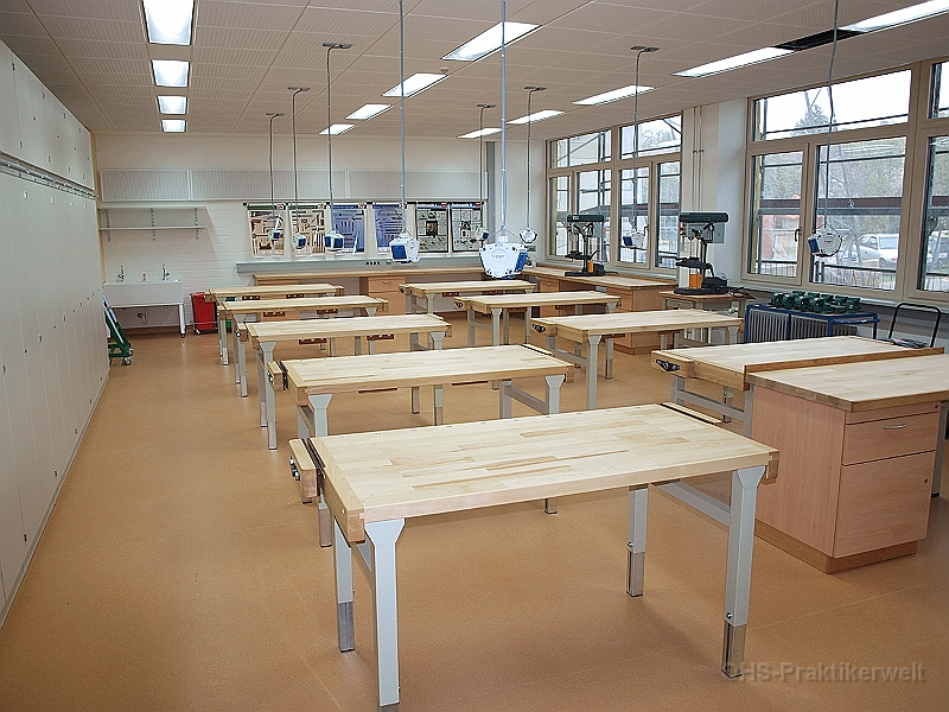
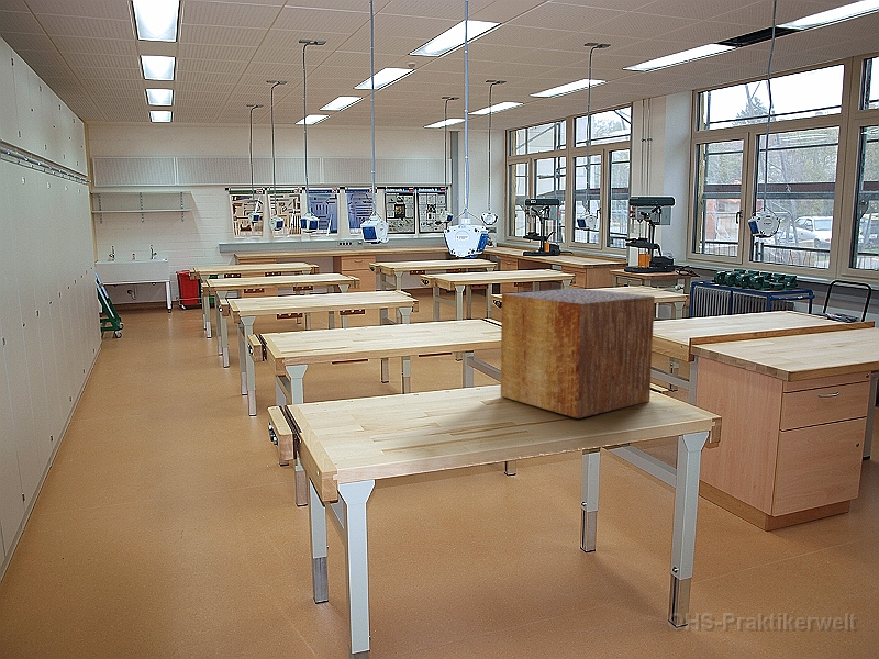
+ wood block (575, 347)
